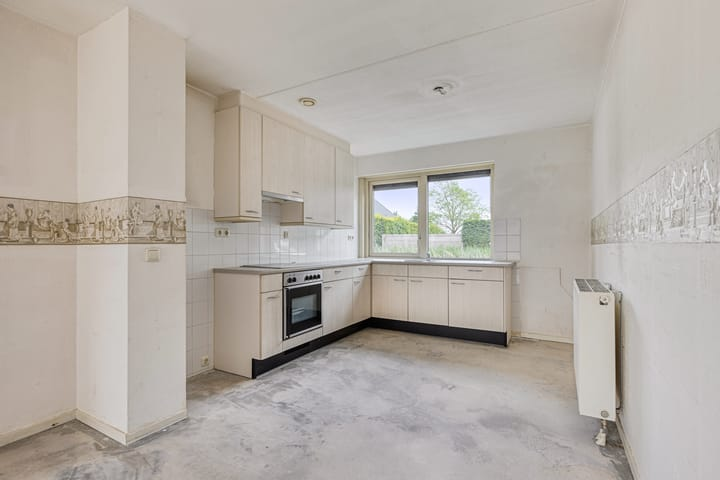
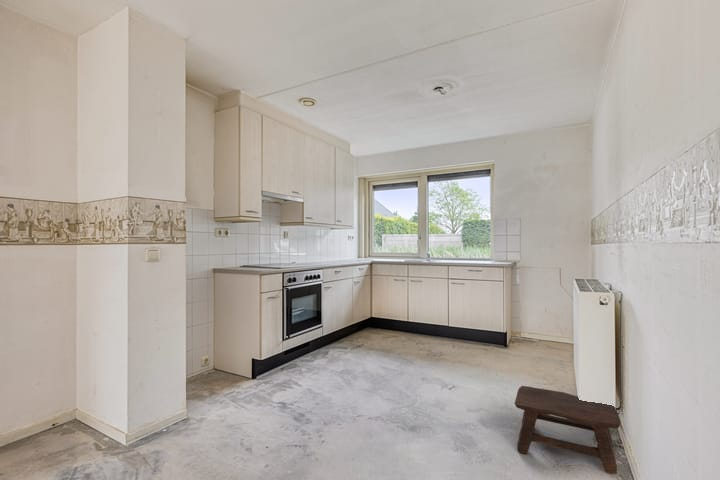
+ stool (564, 424)
